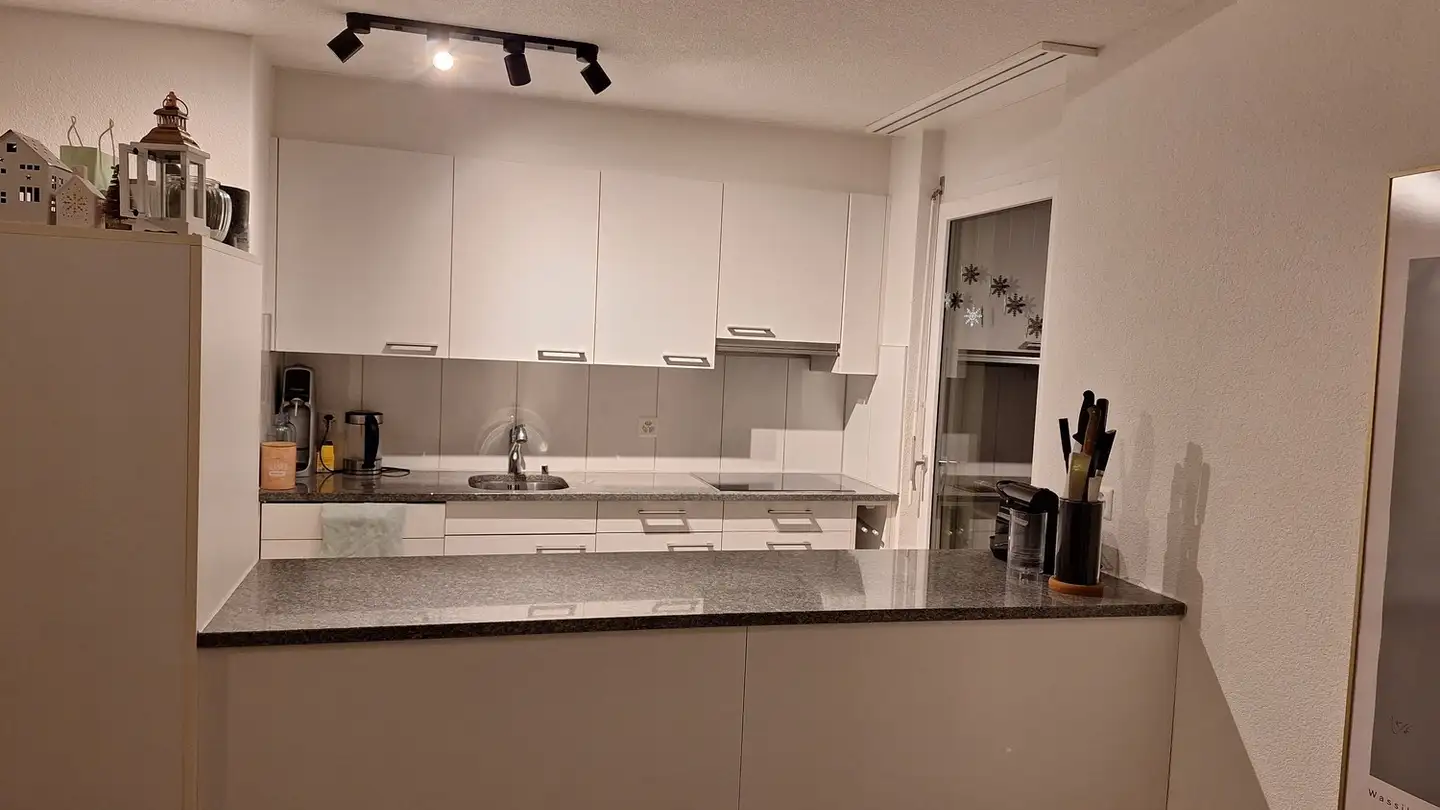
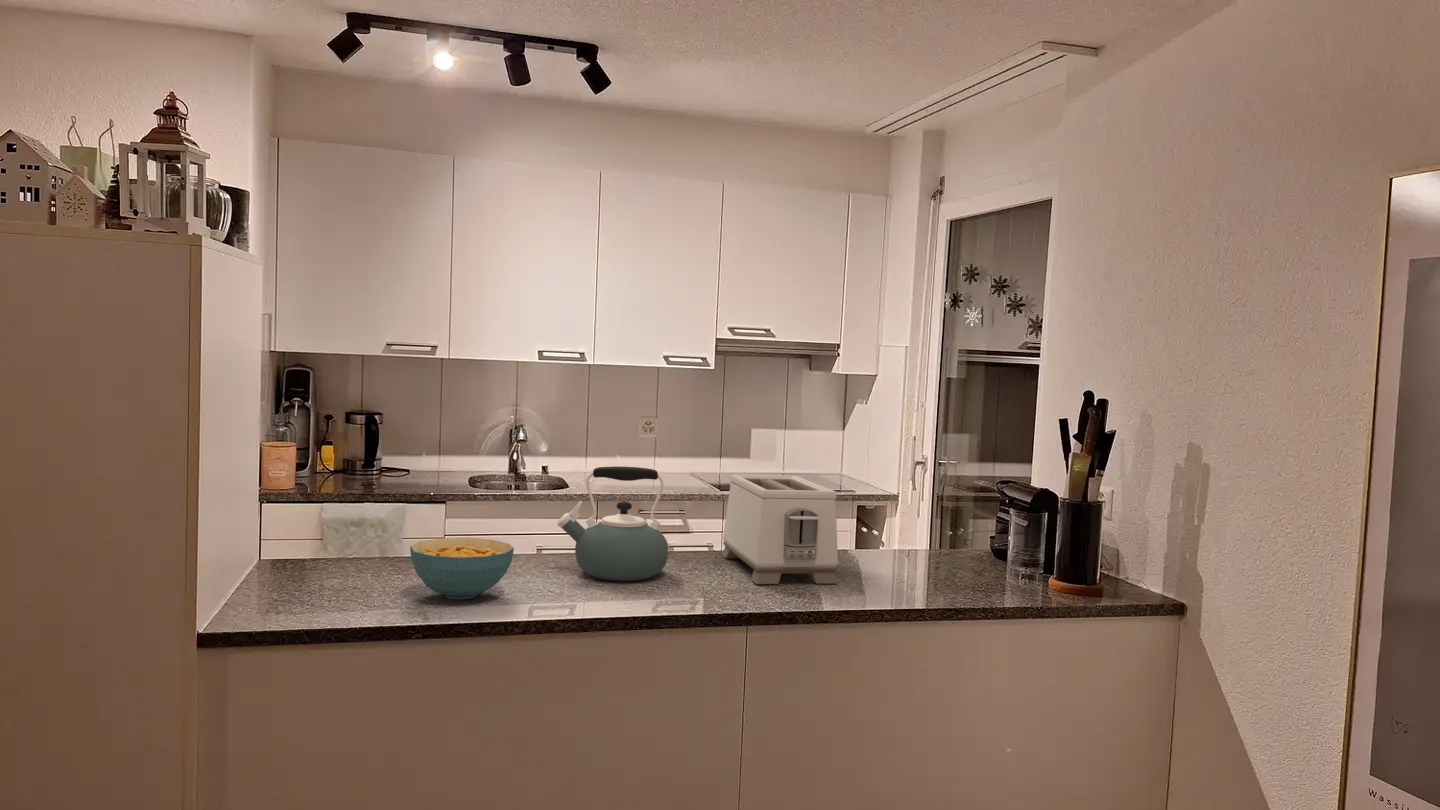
+ cereal bowl (461, 571)
+ toaster (780, 526)
+ kettle (614, 520)
